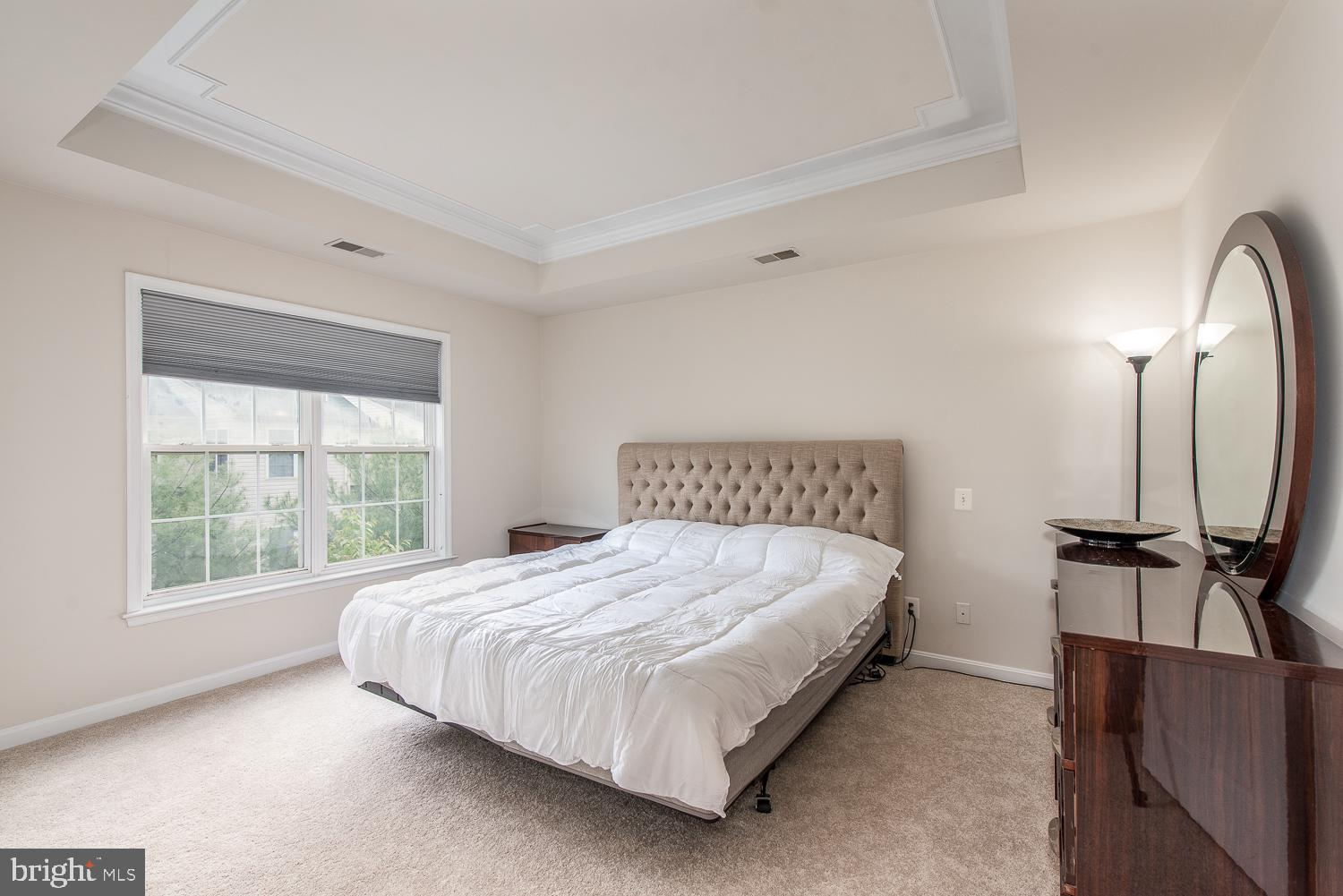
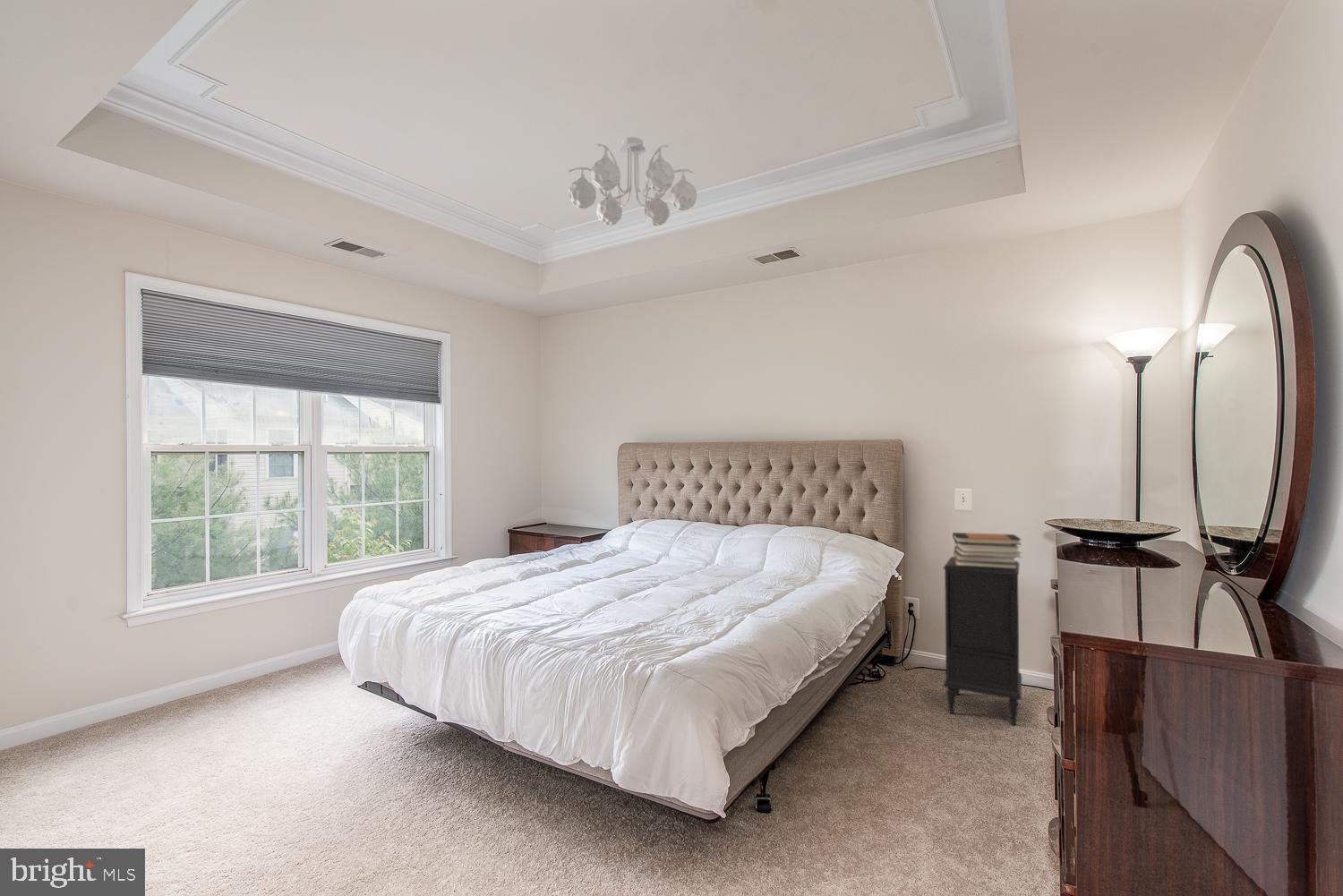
+ ceiling light fixture (634, 175)
+ nightstand (982, 636)
+ book stack (986, 550)
